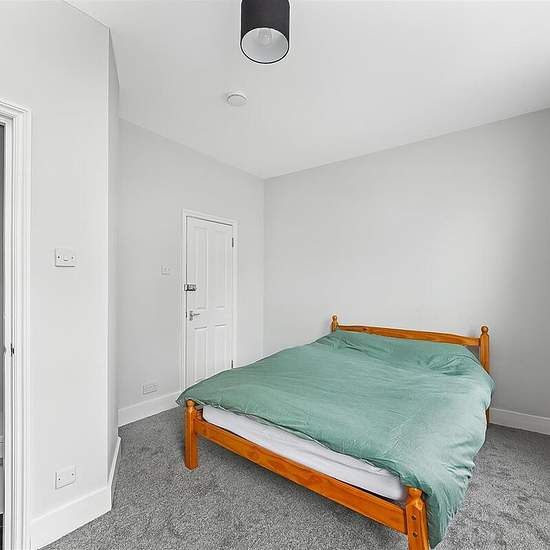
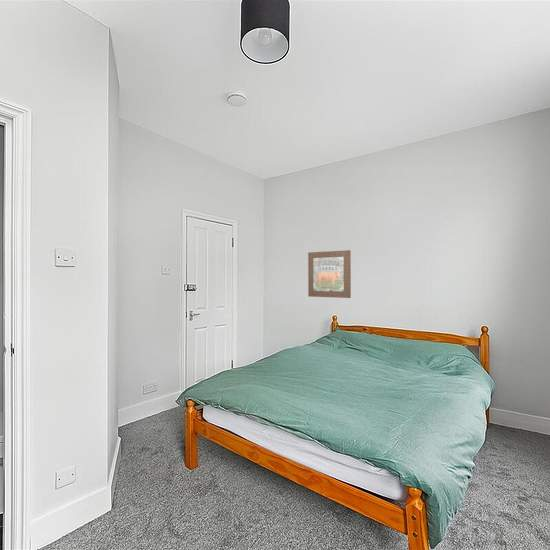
+ wall art (328, 274)
